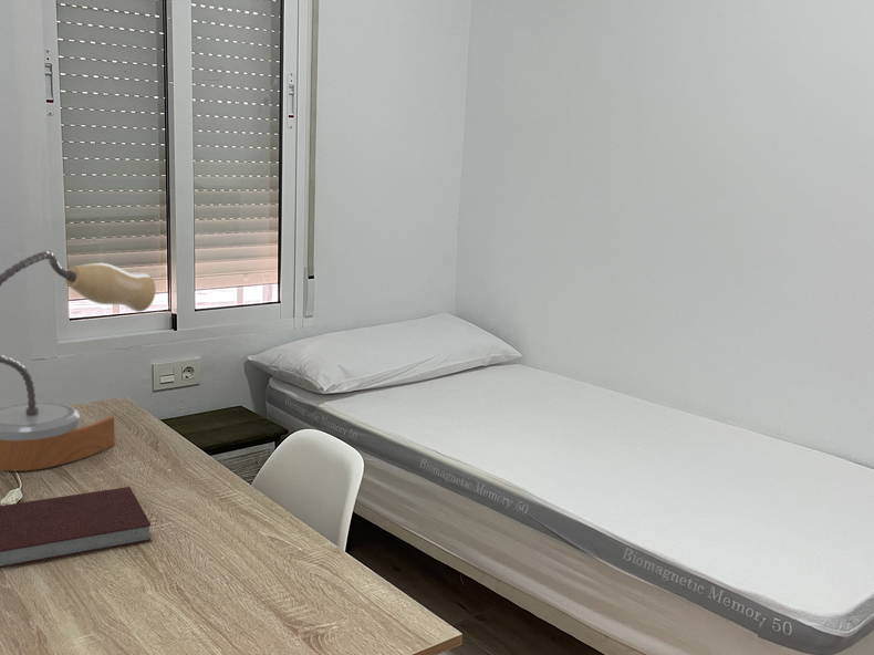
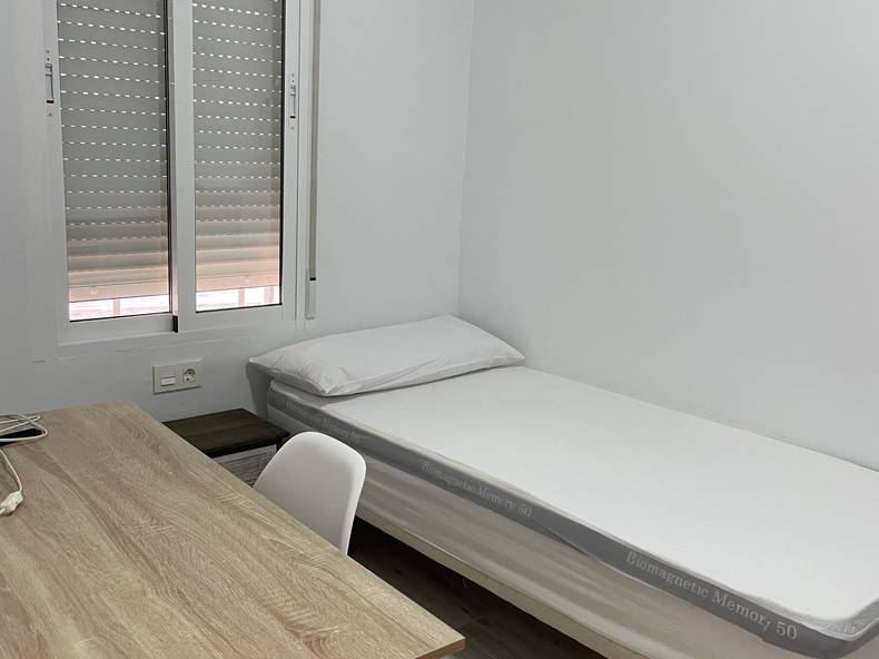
- notebook (66, 523)
- table lamp (28, 371)
